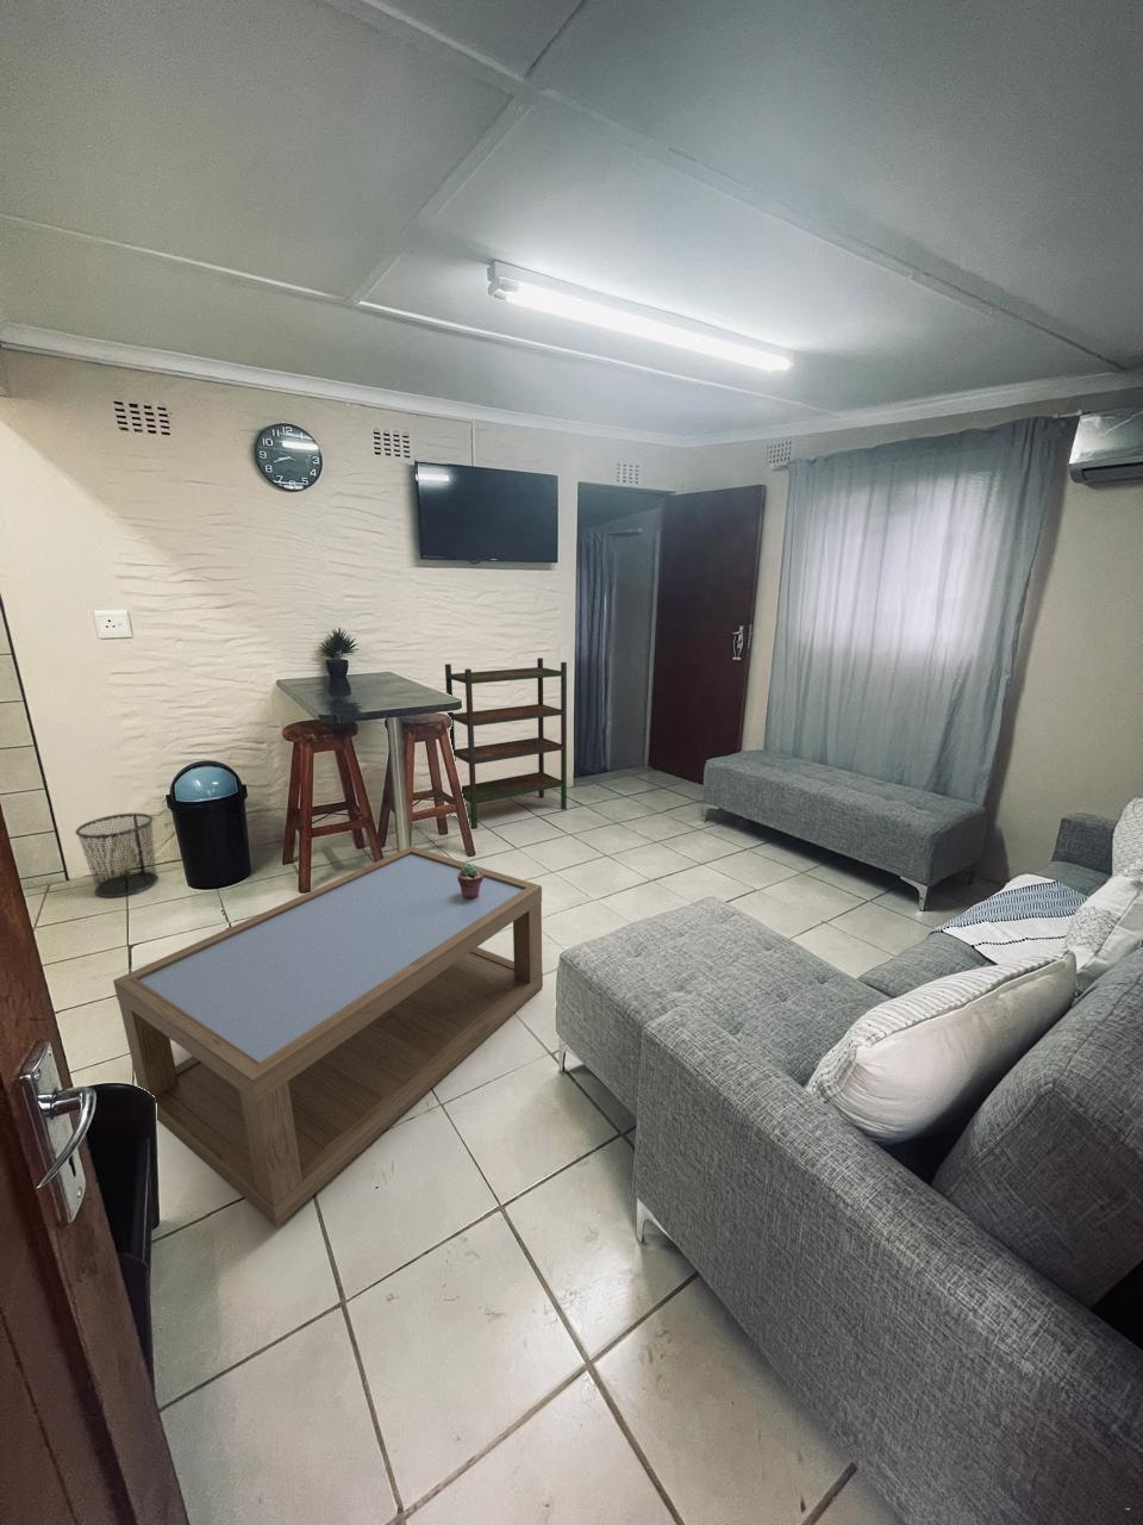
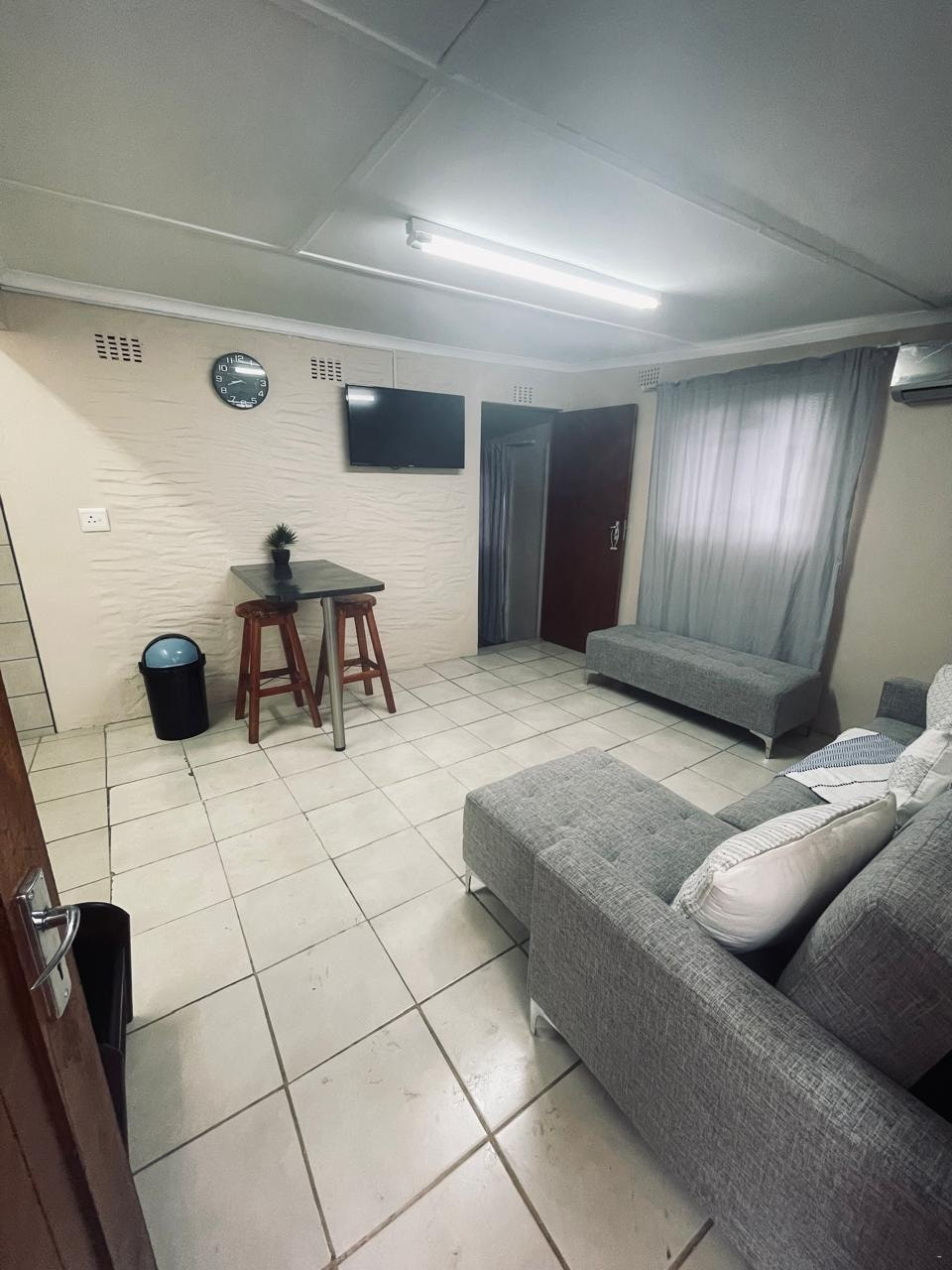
- potted succulent (471, 875)
- waste bin (121, 855)
- coffee table (361, 983)
- bookshelf (509, 741)
